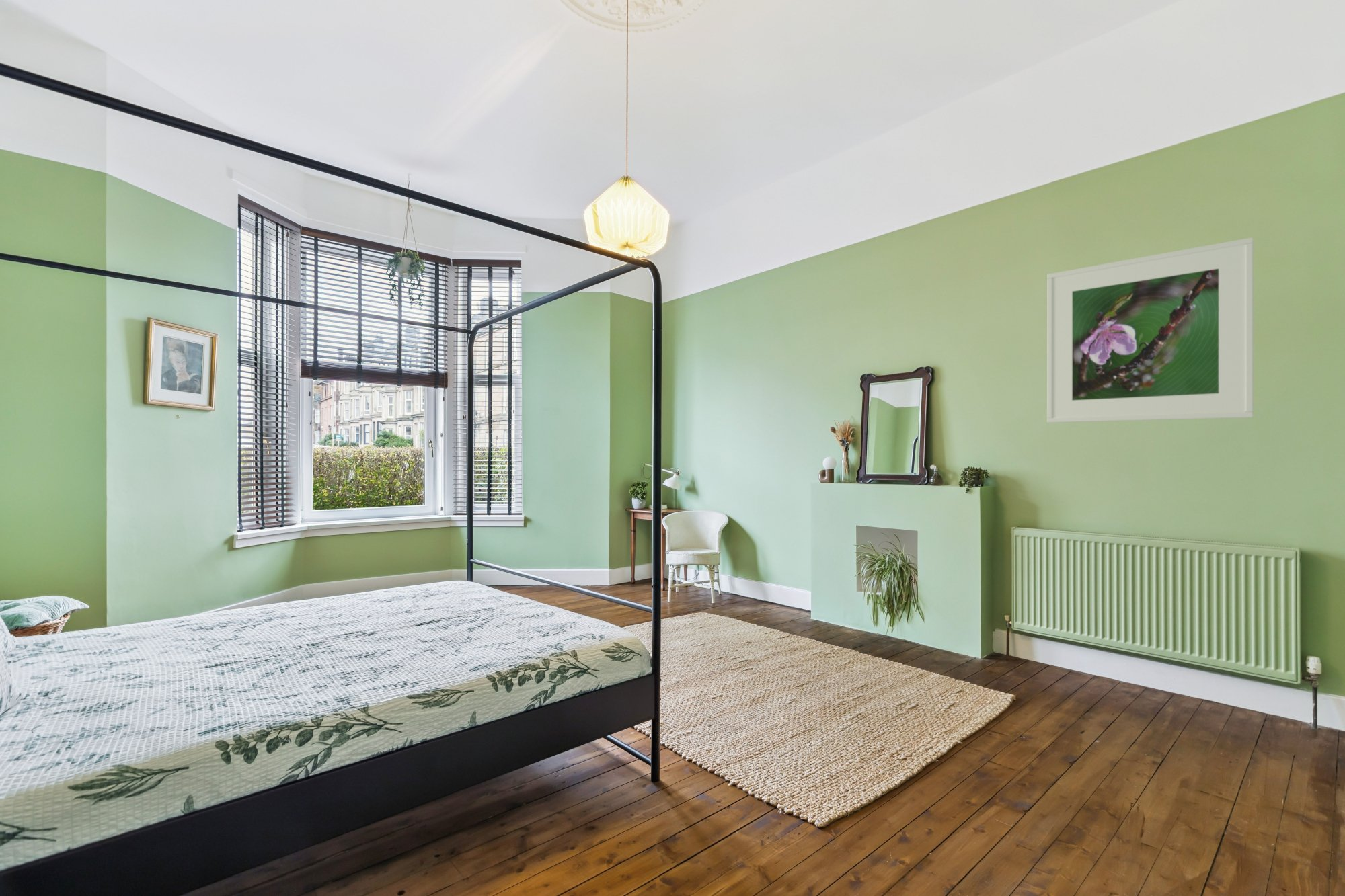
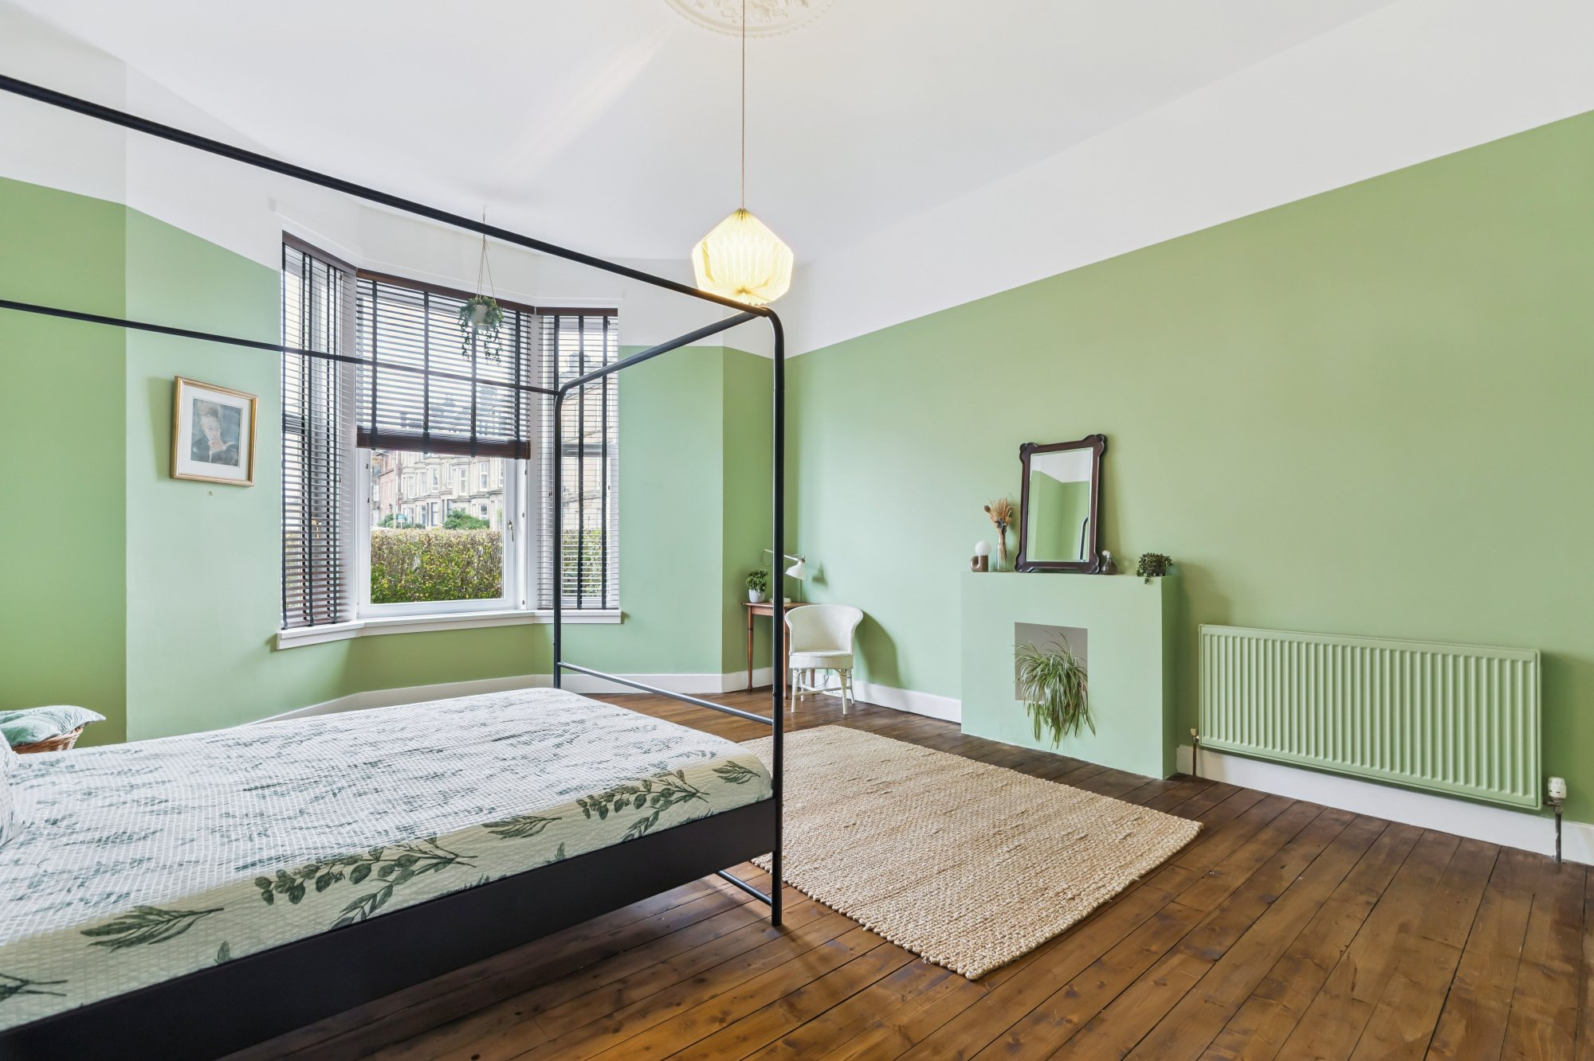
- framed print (1141, 339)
